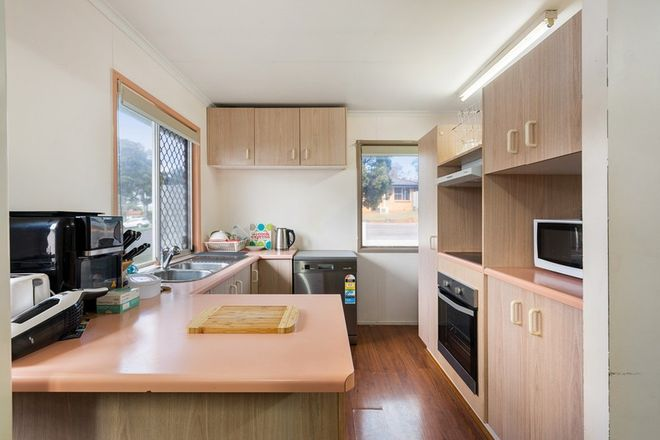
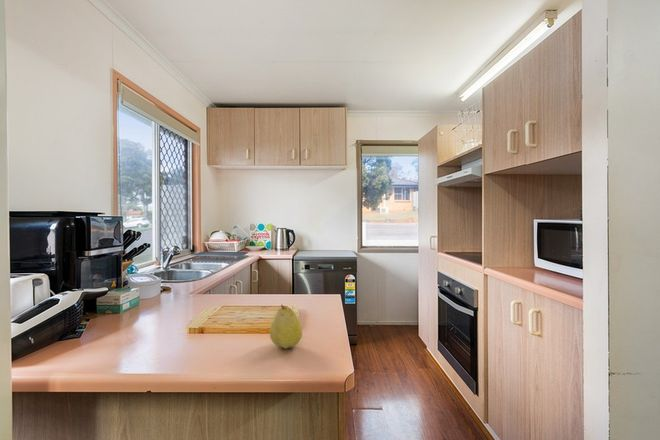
+ fruit (286, 324)
